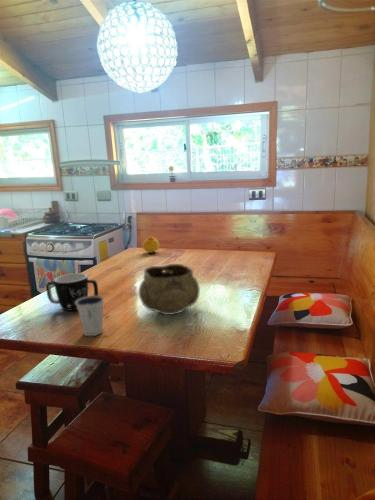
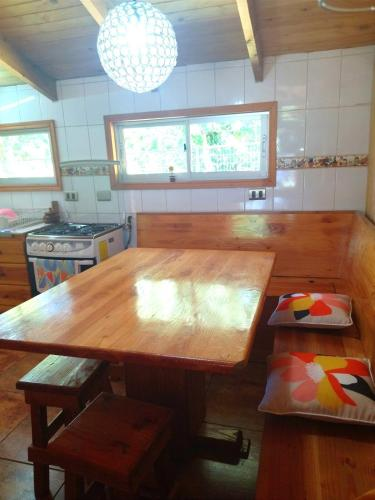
- dixie cup (91, 316)
- fruit (150, 244)
- decorative bowl (169, 290)
- mug (72, 292)
